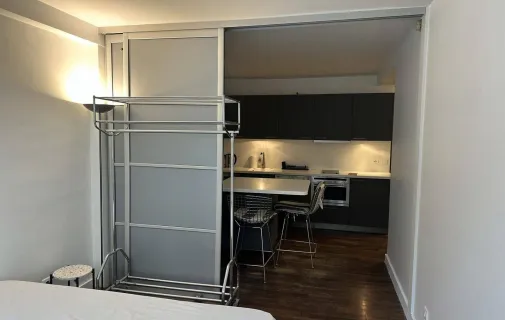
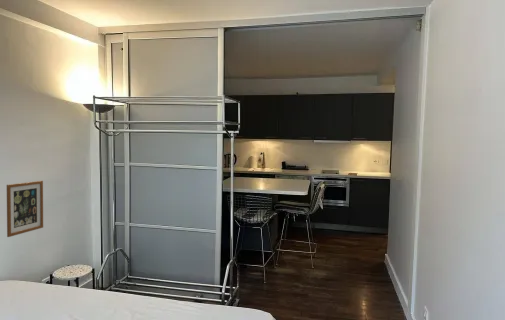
+ wall art (26, 207)
